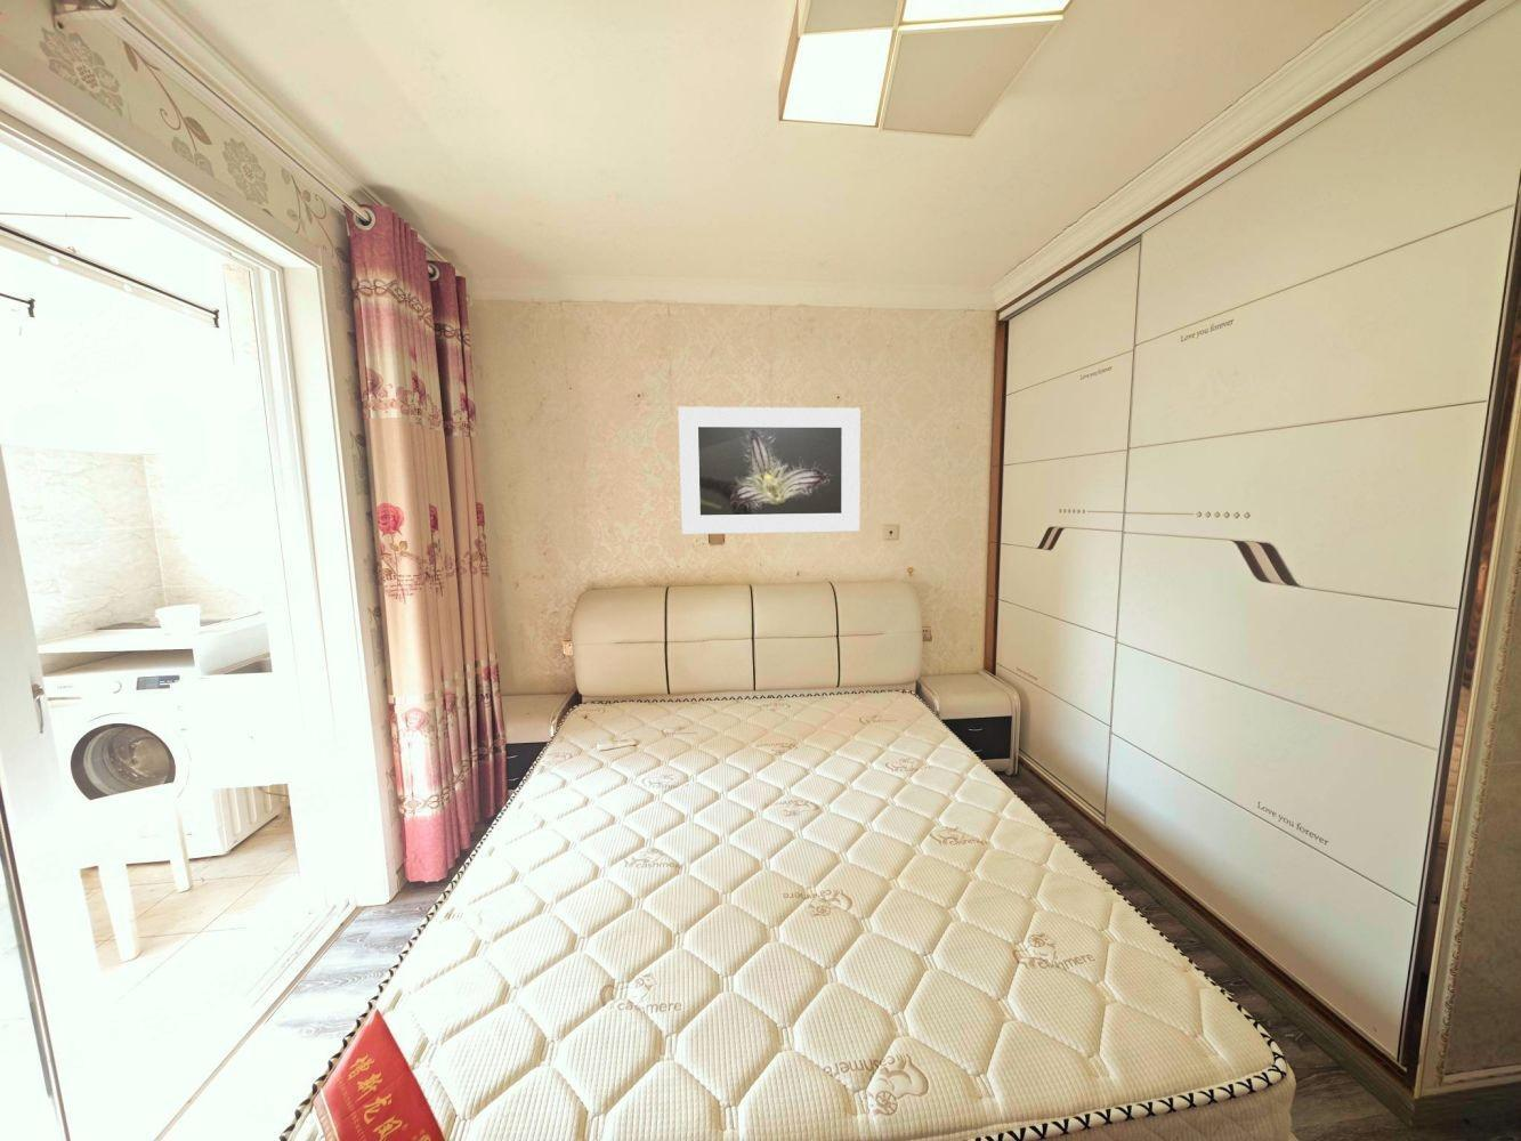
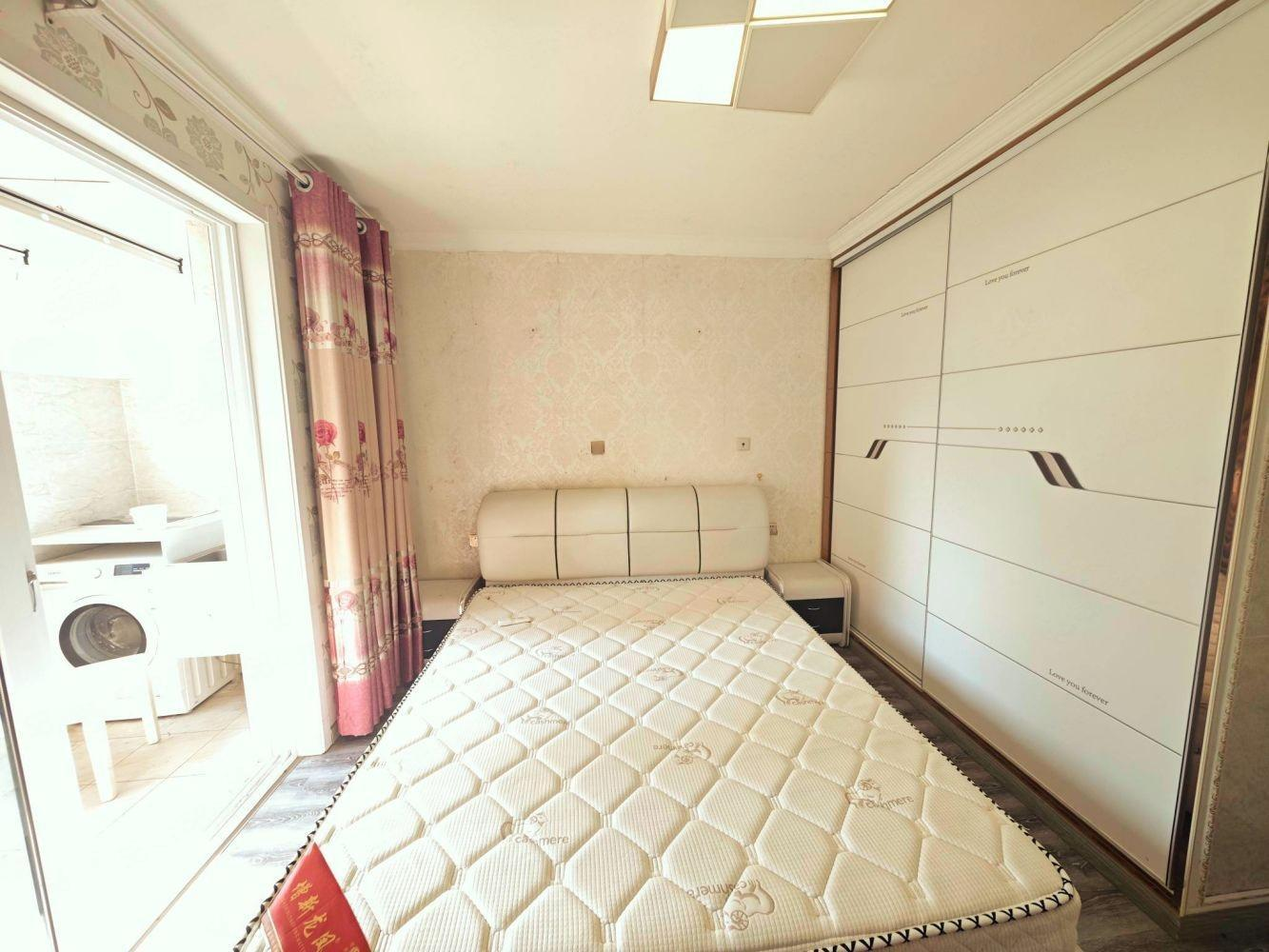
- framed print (771, 470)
